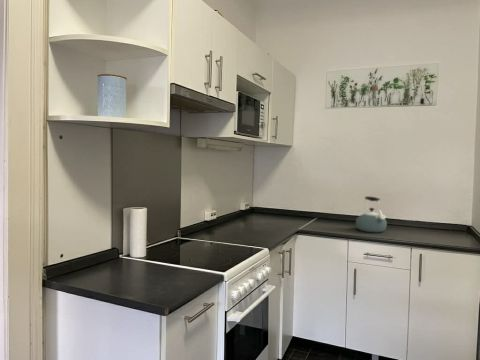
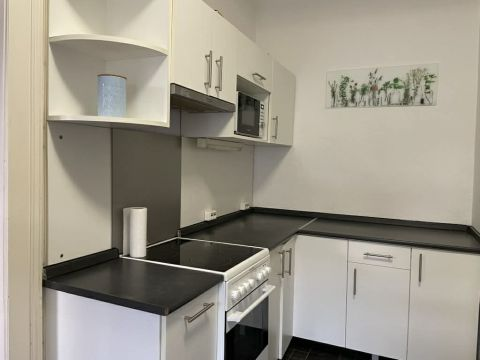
- kettle (373, 214)
